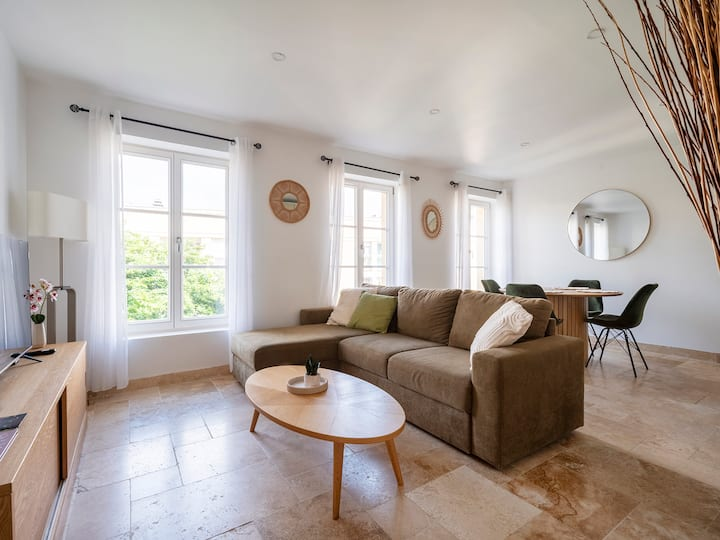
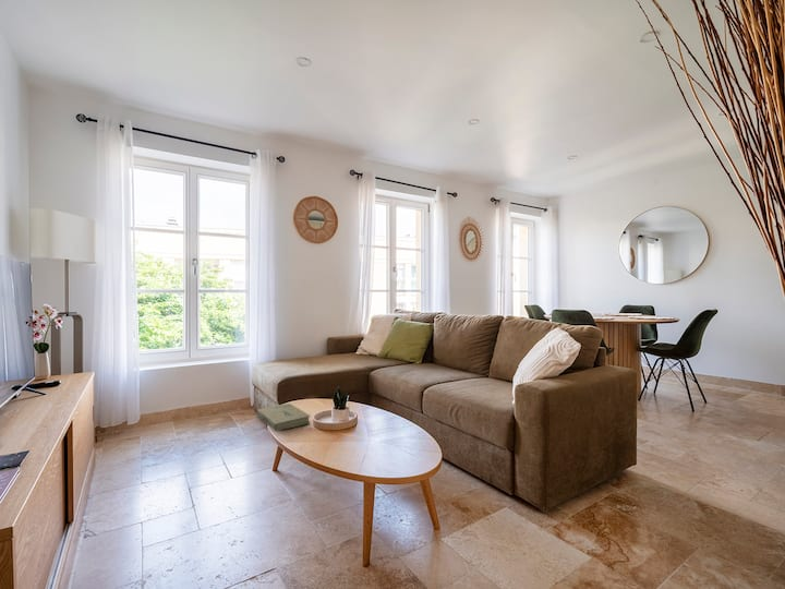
+ book (282, 416)
